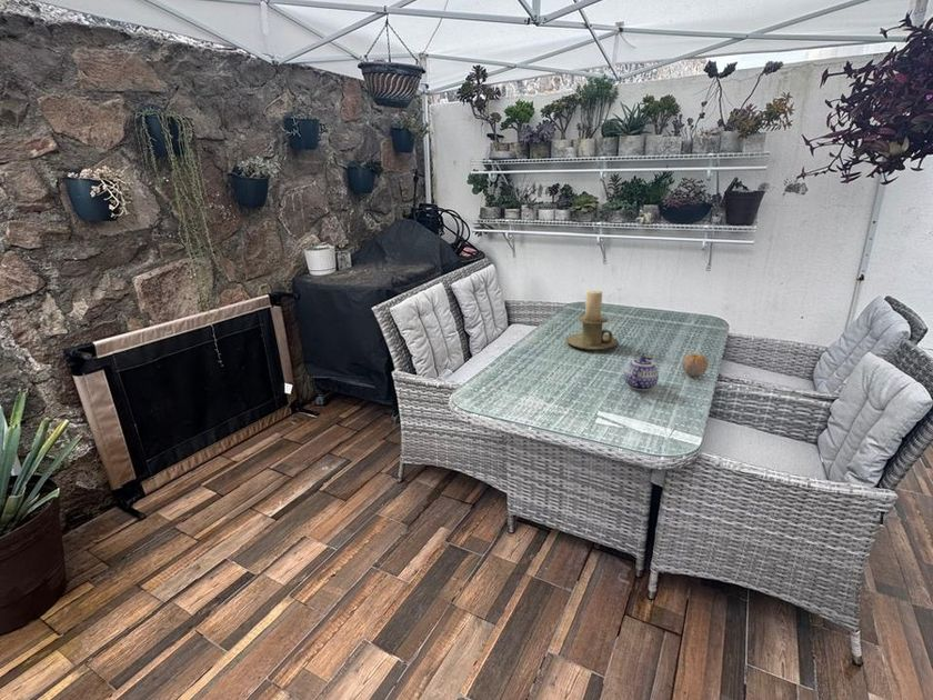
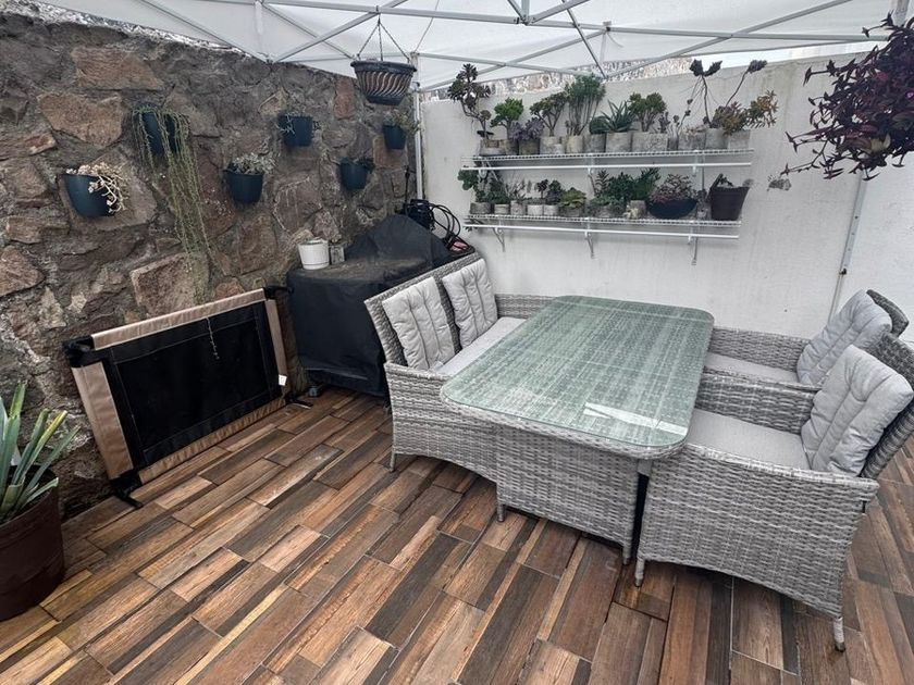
- fruit (694, 364)
- teapot (641, 371)
- candle holder (592, 318)
